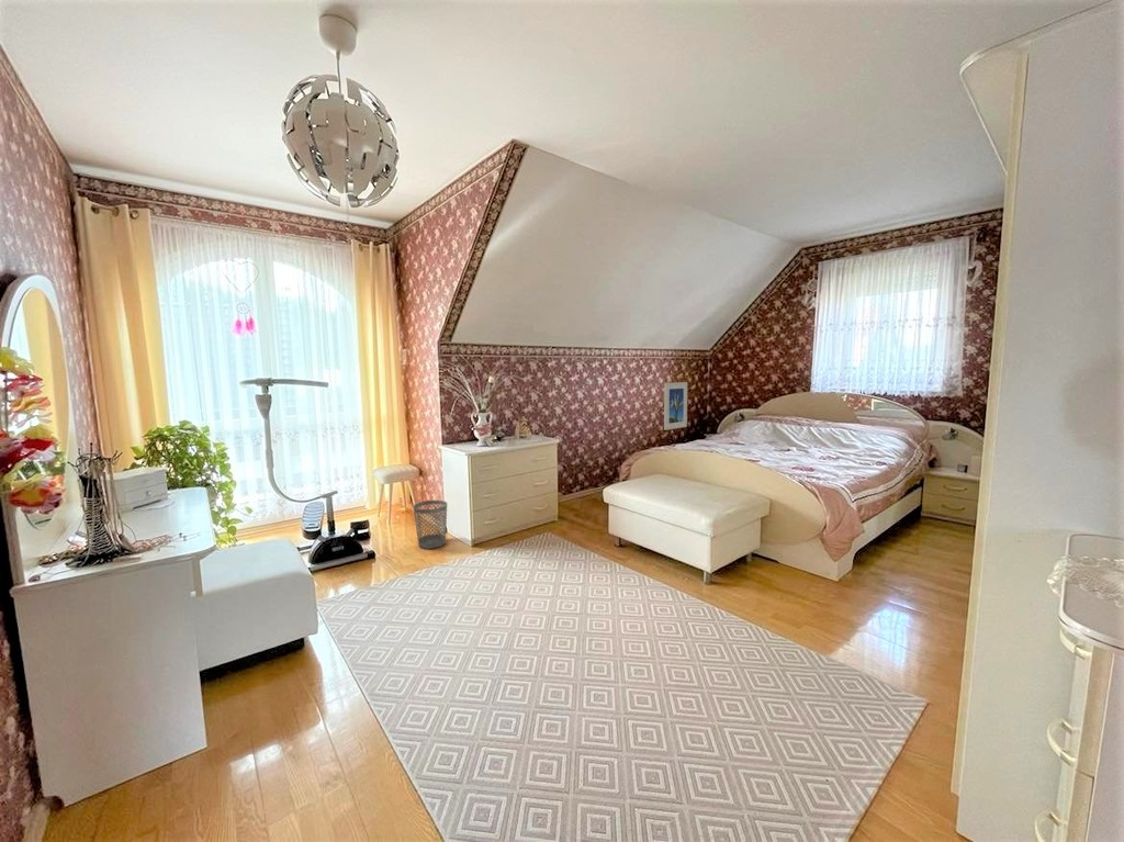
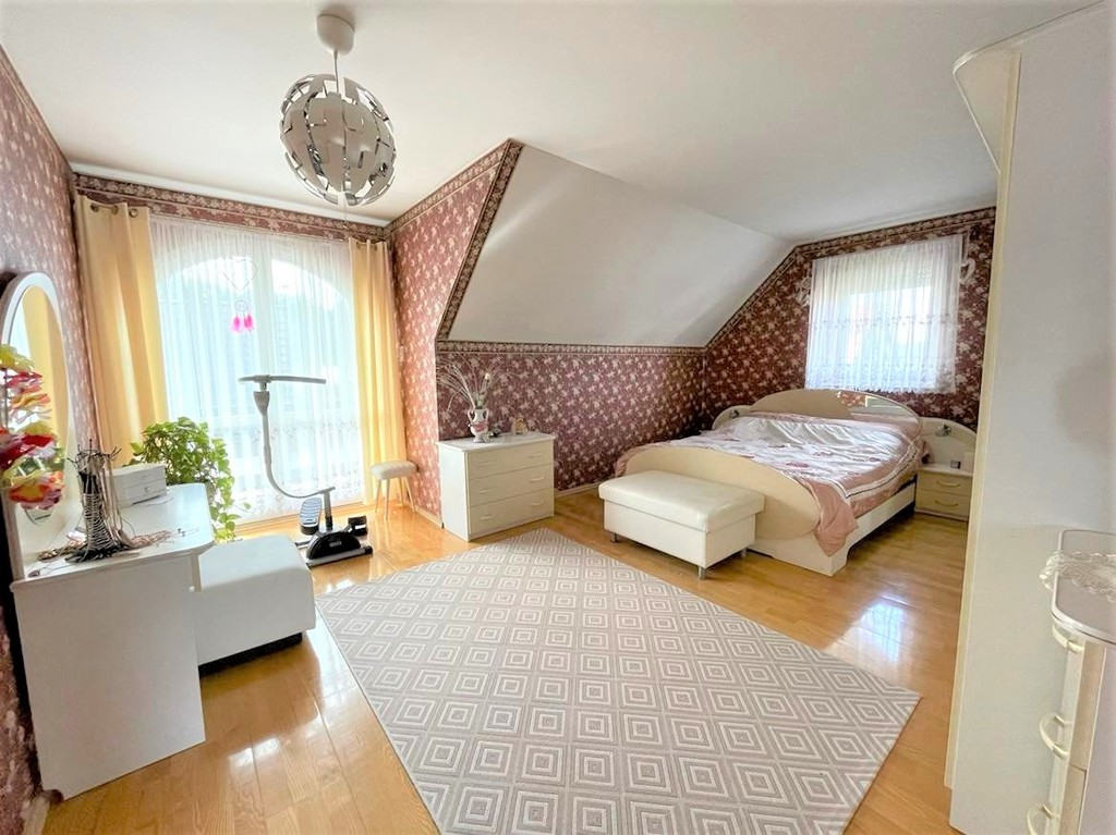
- wastebasket (430, 524)
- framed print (675, 405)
